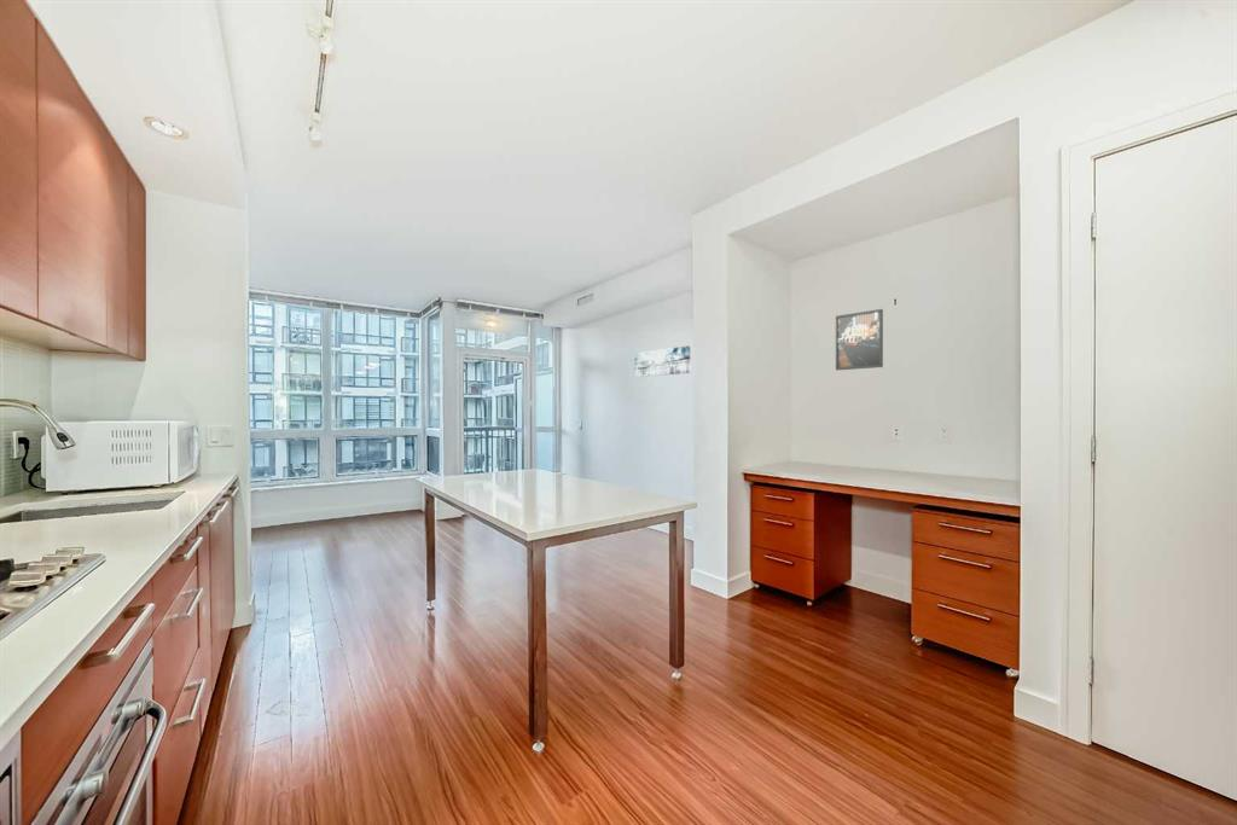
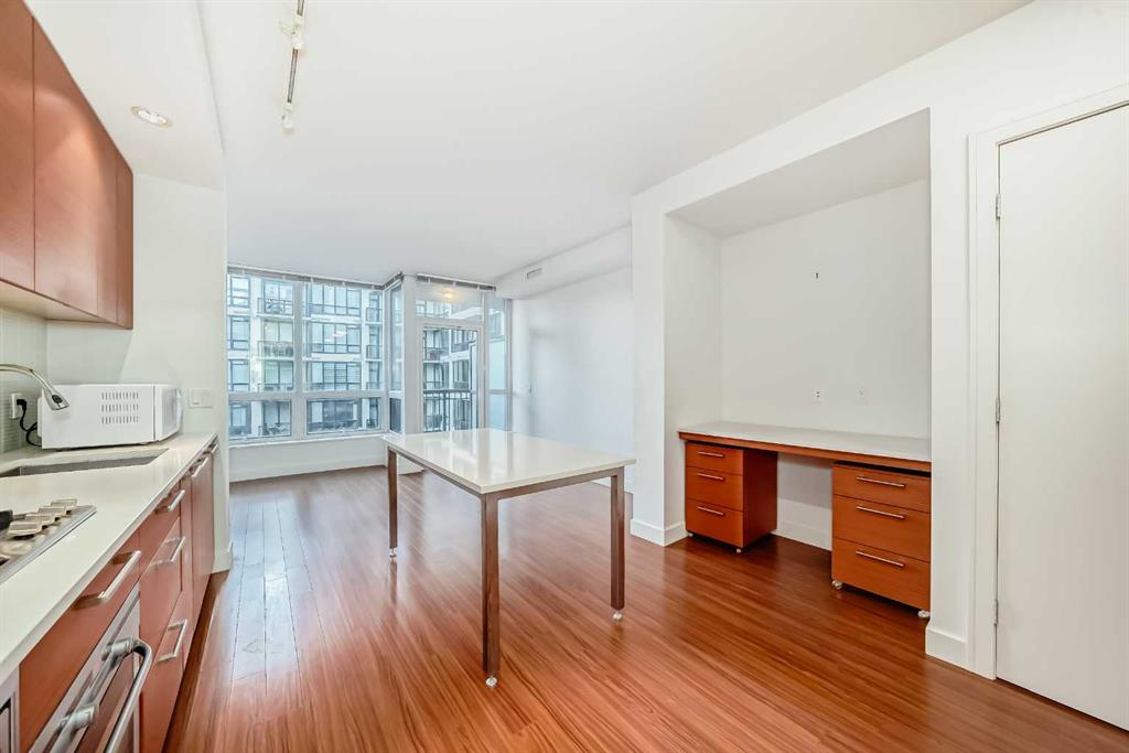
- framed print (858, 341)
- wall art (661, 362)
